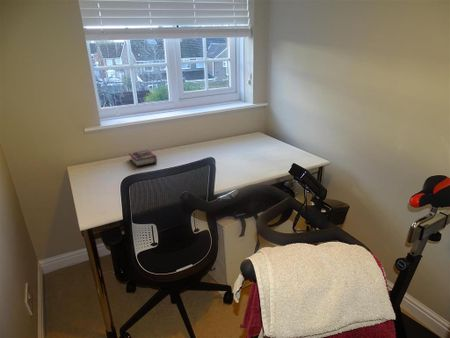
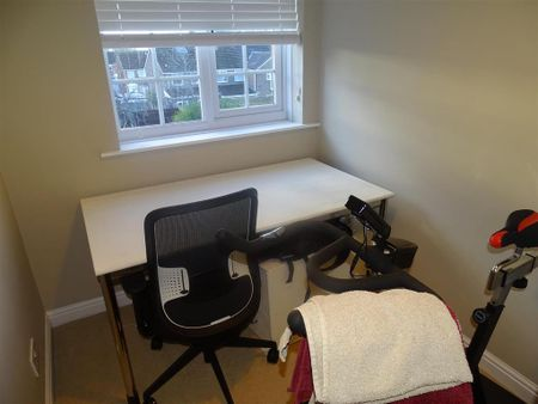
- book (143, 157)
